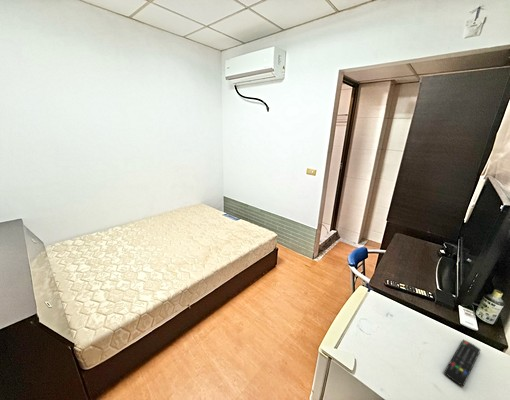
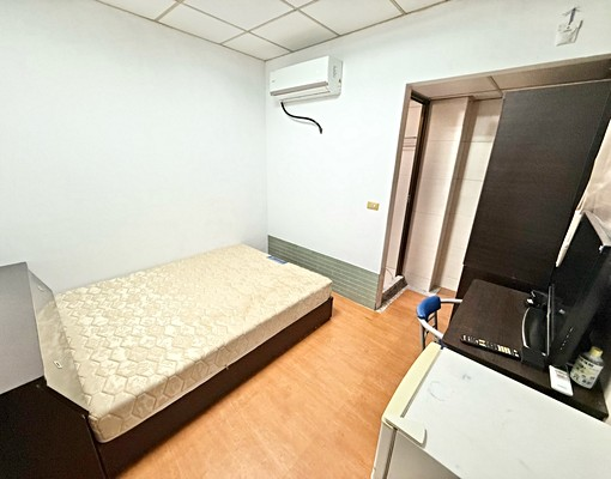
- remote control (463, 360)
